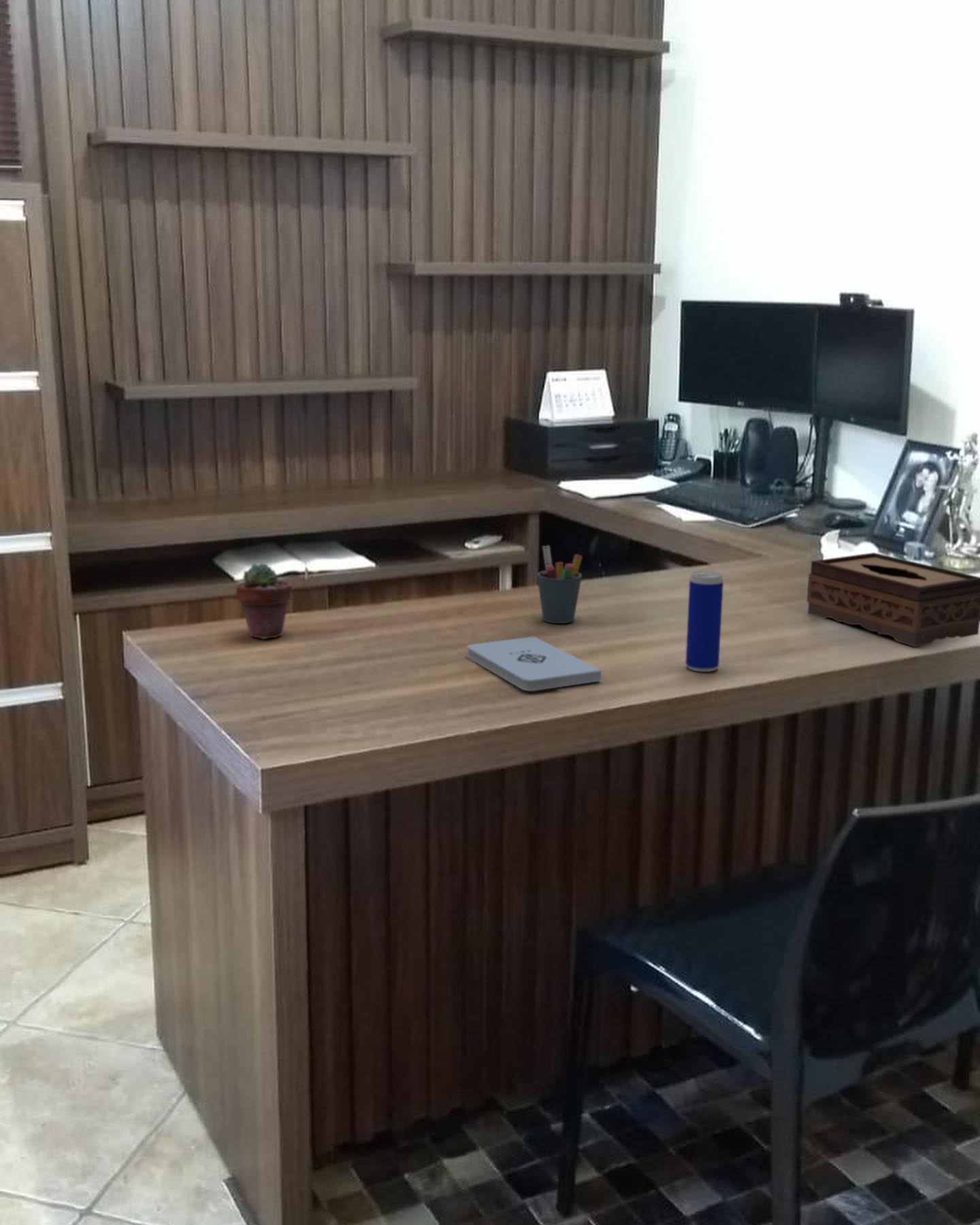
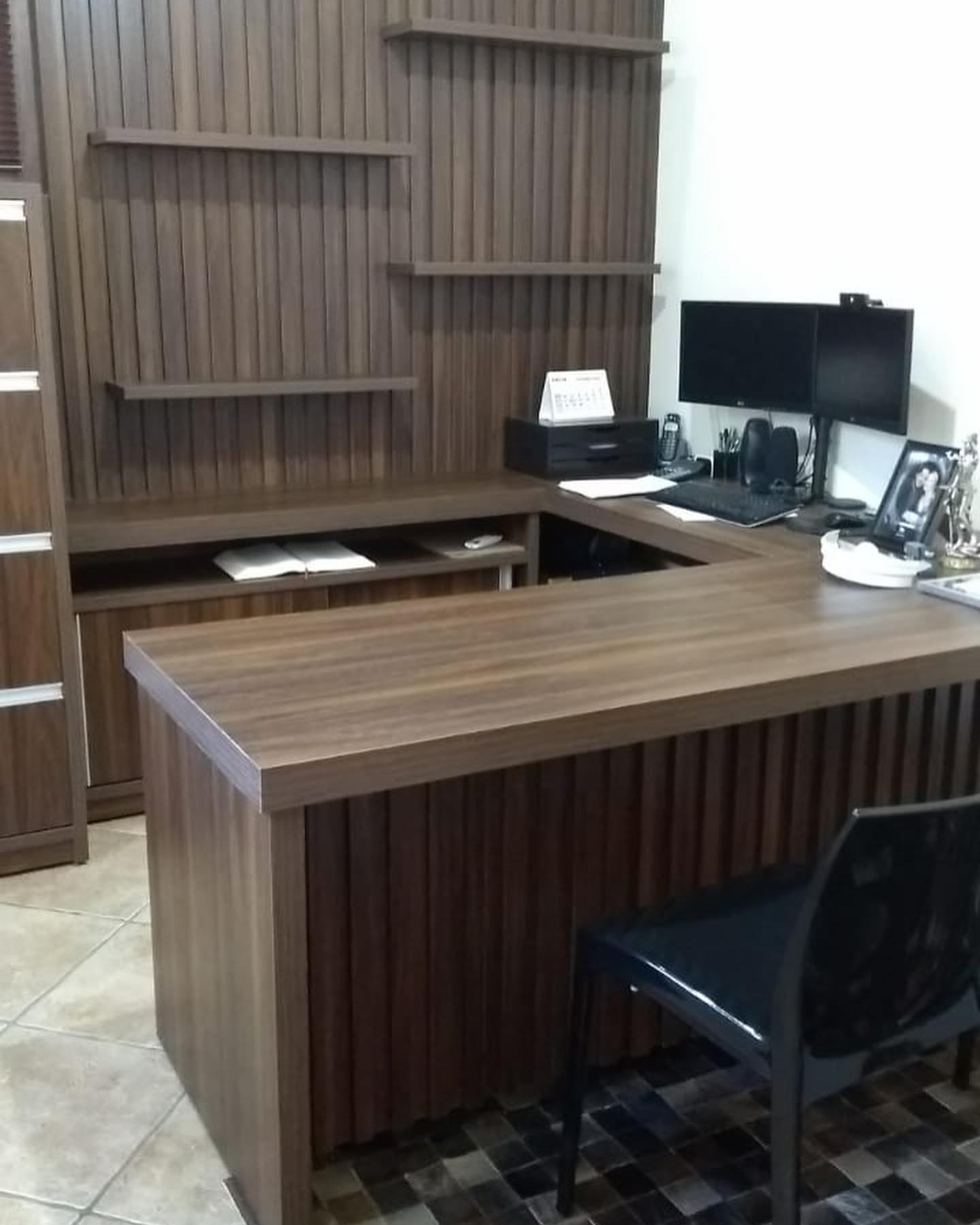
- potted succulent (264, 598)
- pen holder (559, 585)
- notepad (530, 662)
- beverage can (704, 621)
- tissue box (893, 597)
